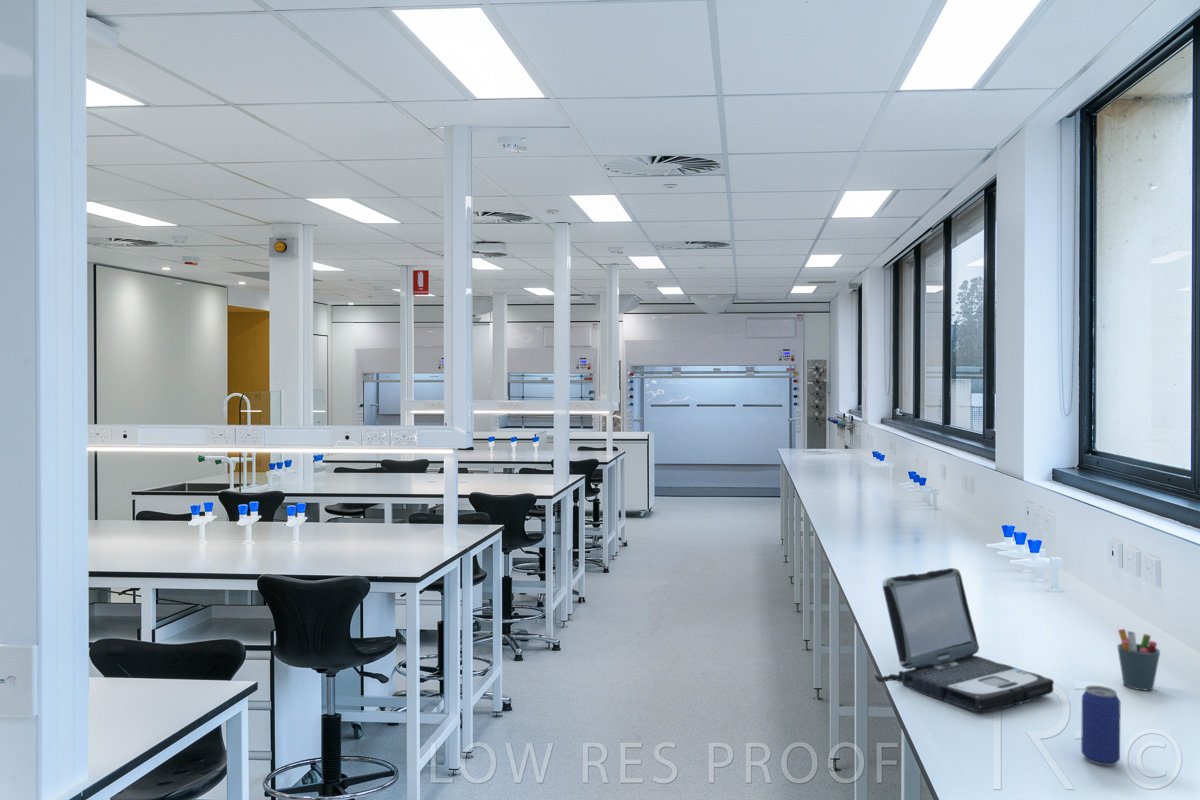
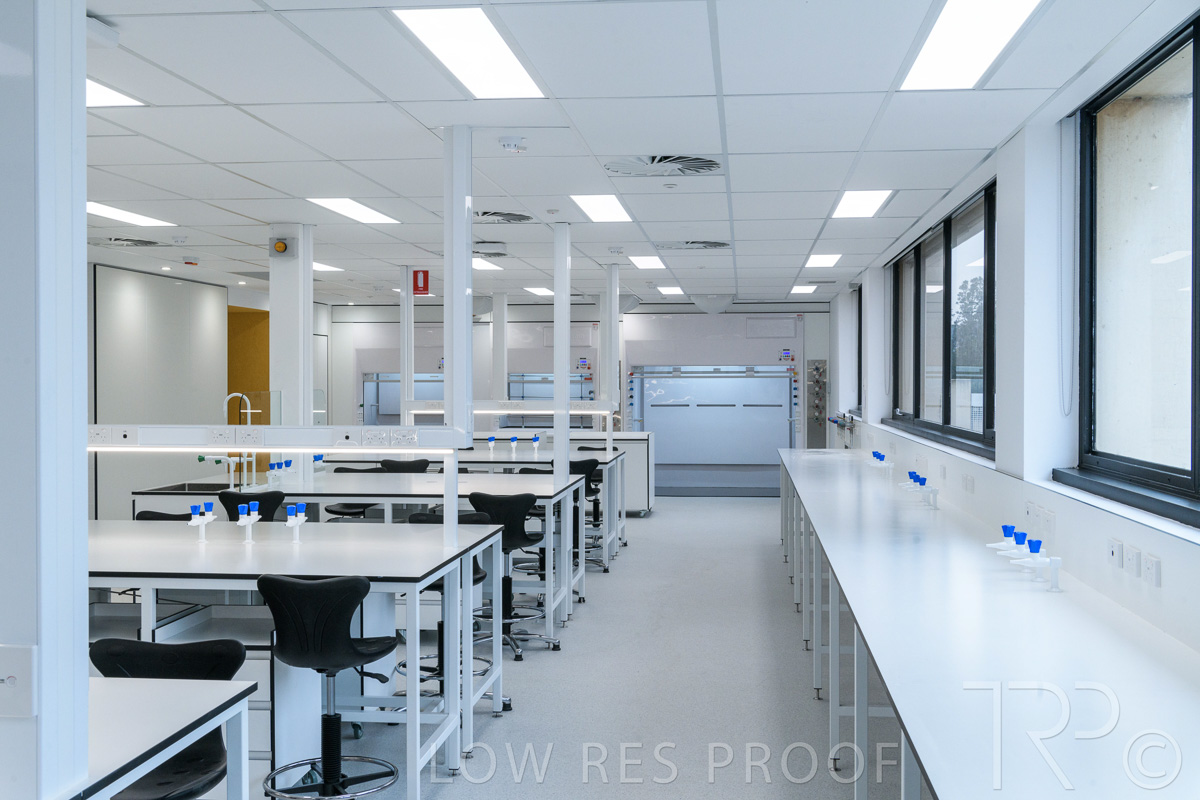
- pen holder (1137, 656)
- beverage can (1100, 724)
- laptop (961, 633)
